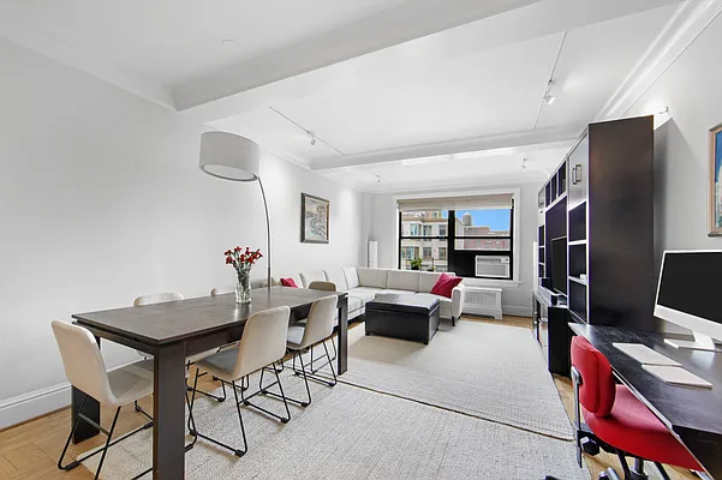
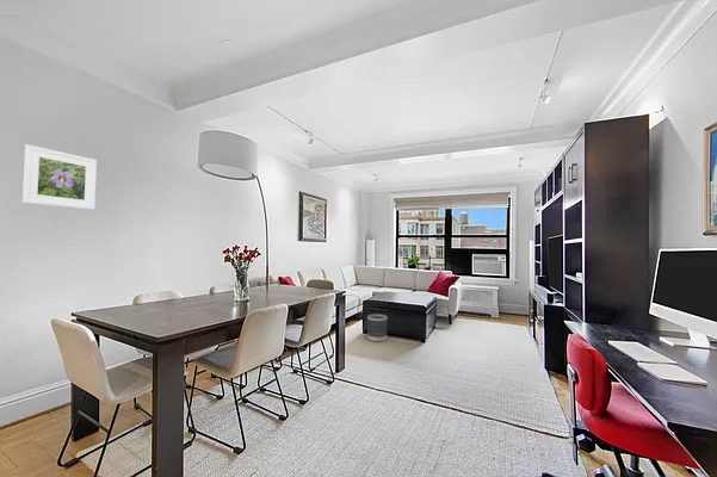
+ wastebasket (377, 327)
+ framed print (62, 179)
